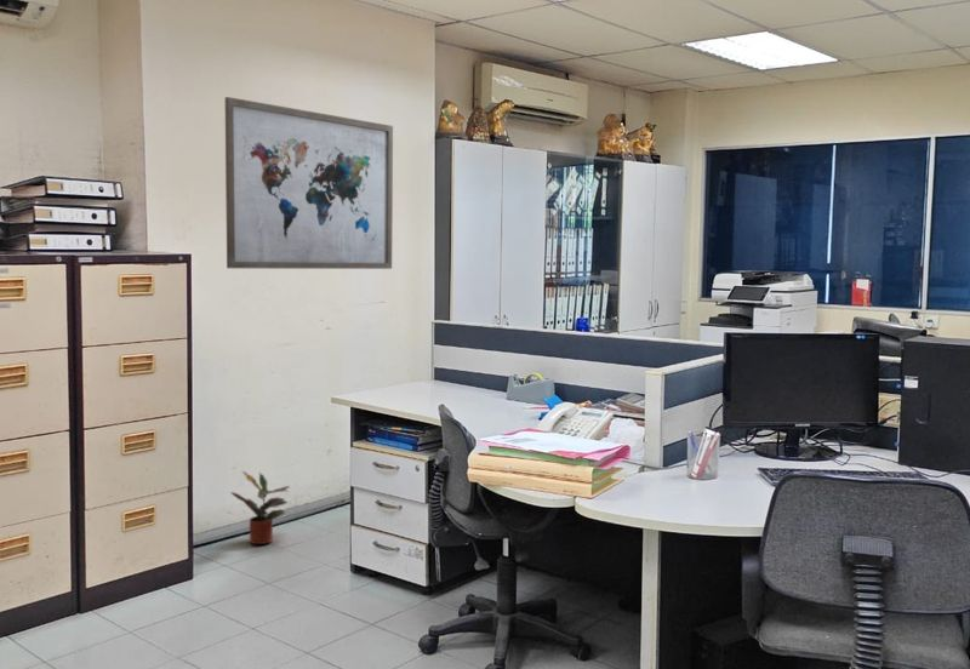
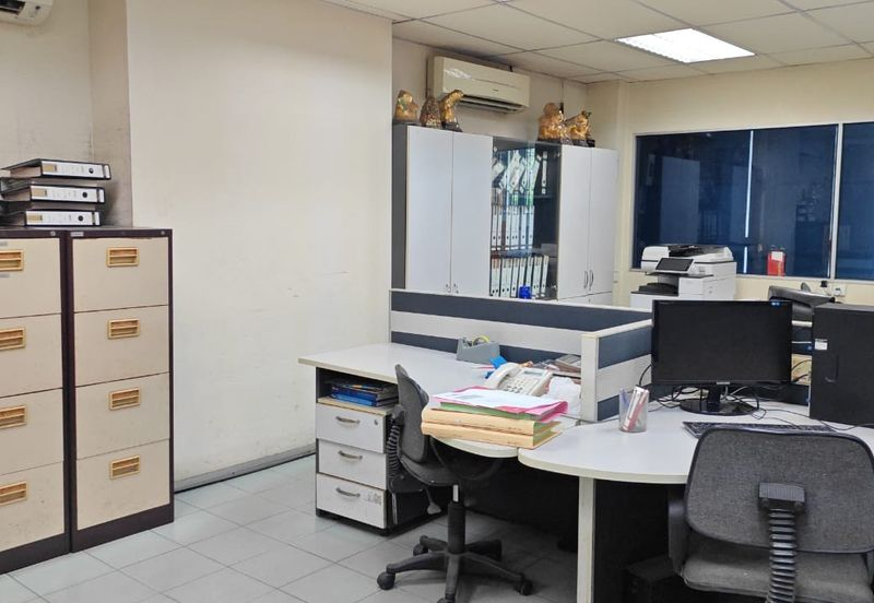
- wall art (316, 190)
- potted plant (266, 507)
